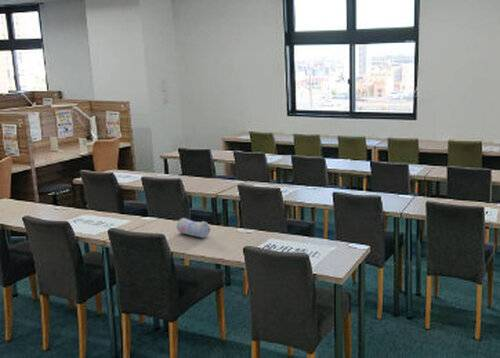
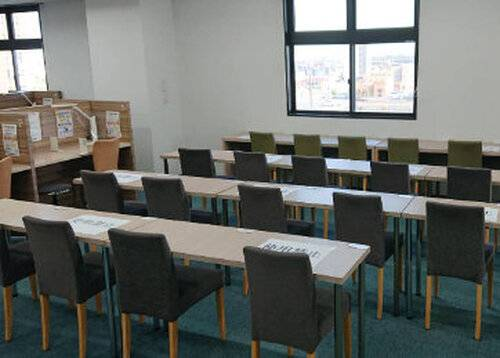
- pencil case (193, 227)
